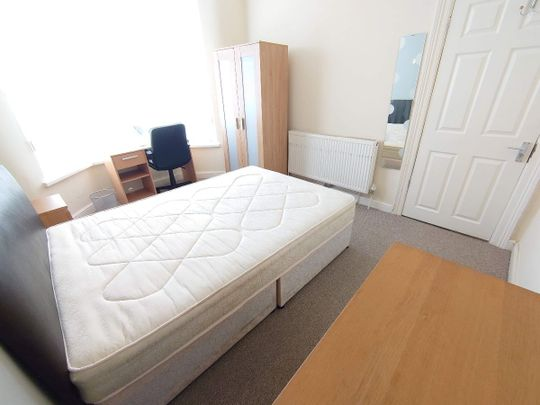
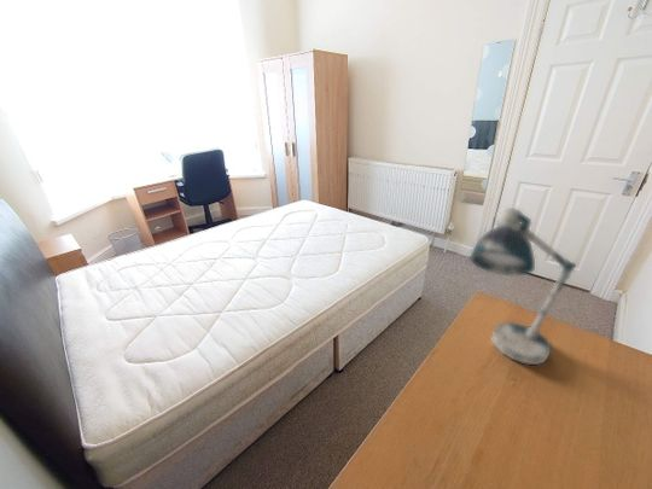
+ desk lamp (522, 274)
